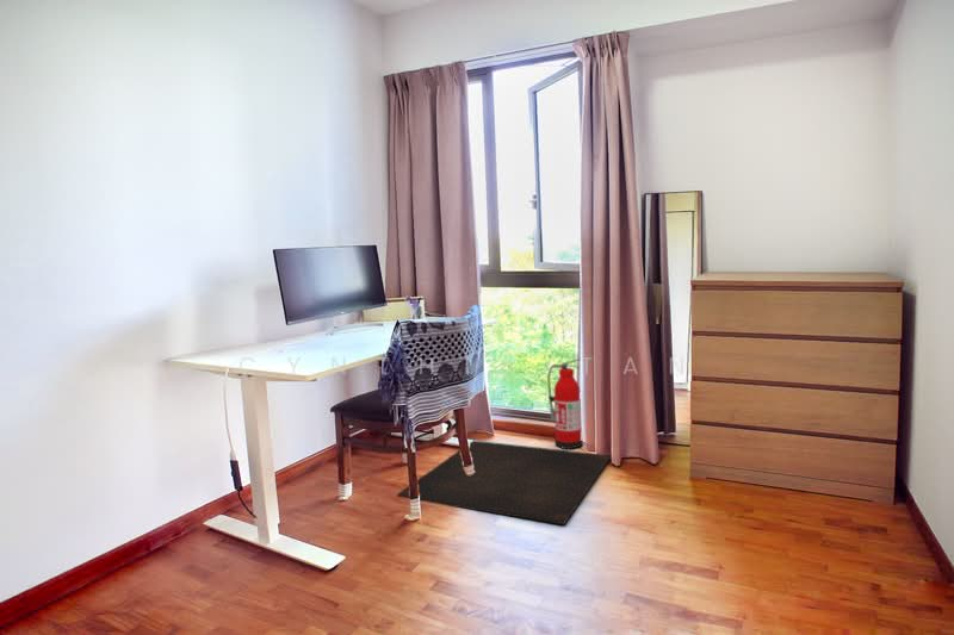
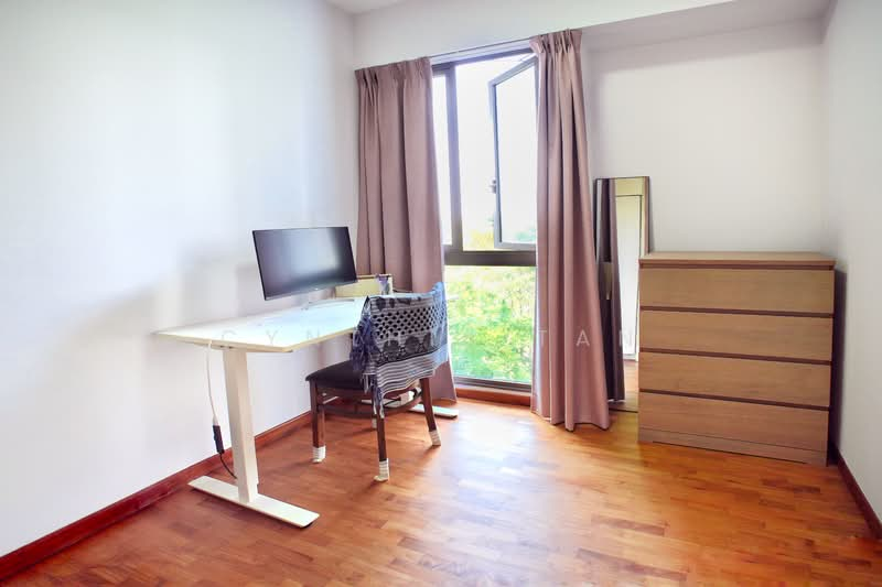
- mat (510, 474)
- fire extinguisher (565, 400)
